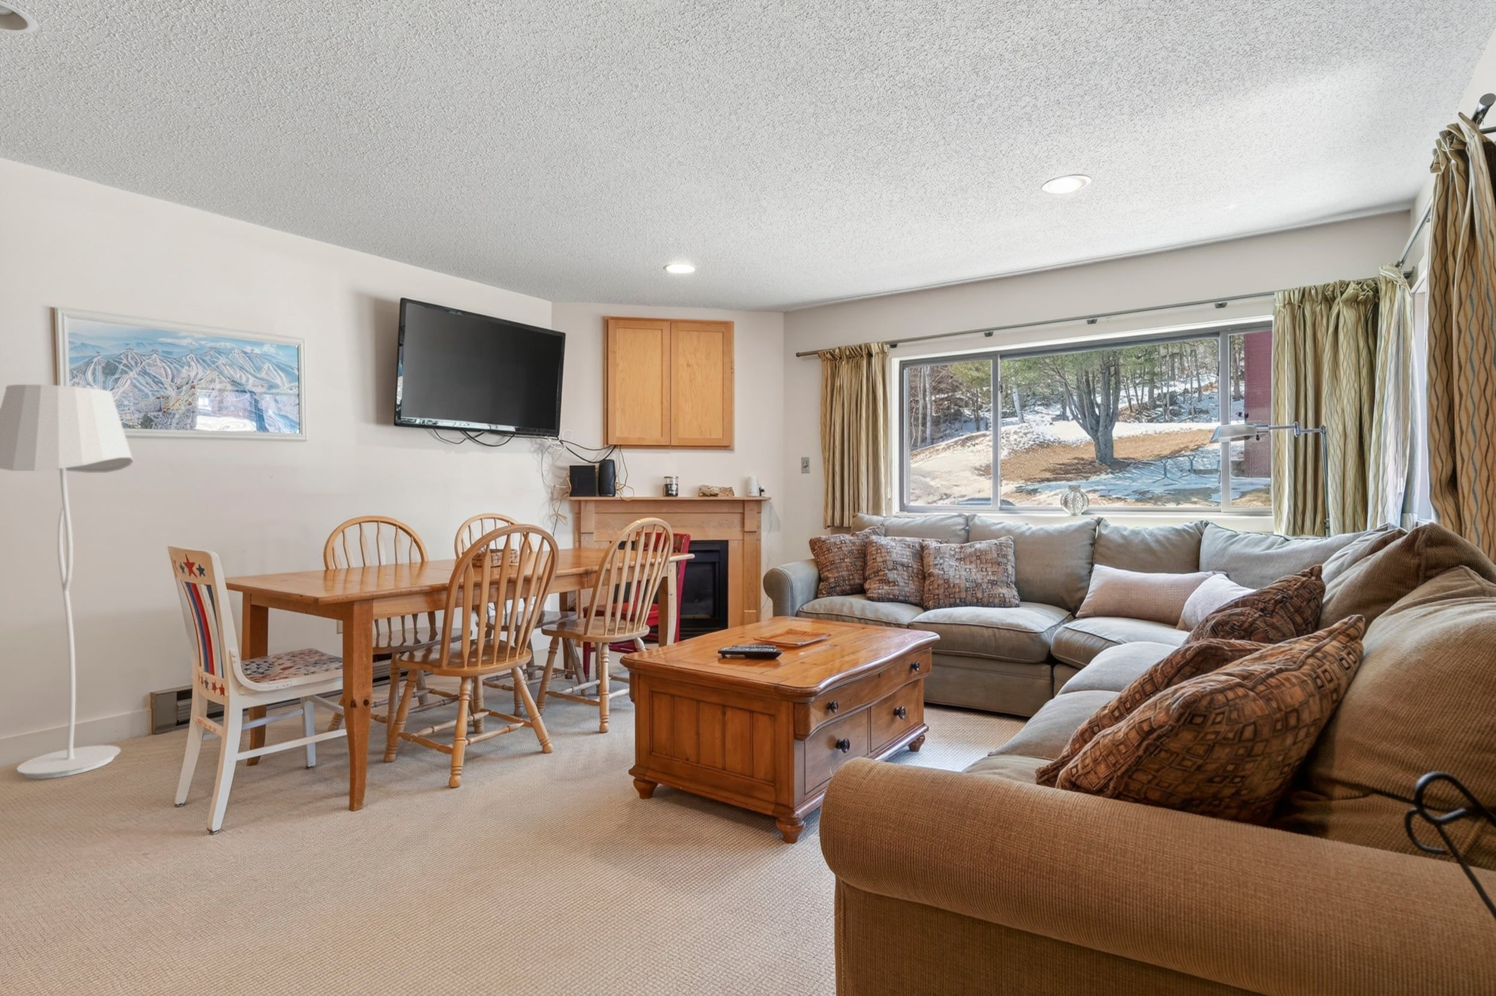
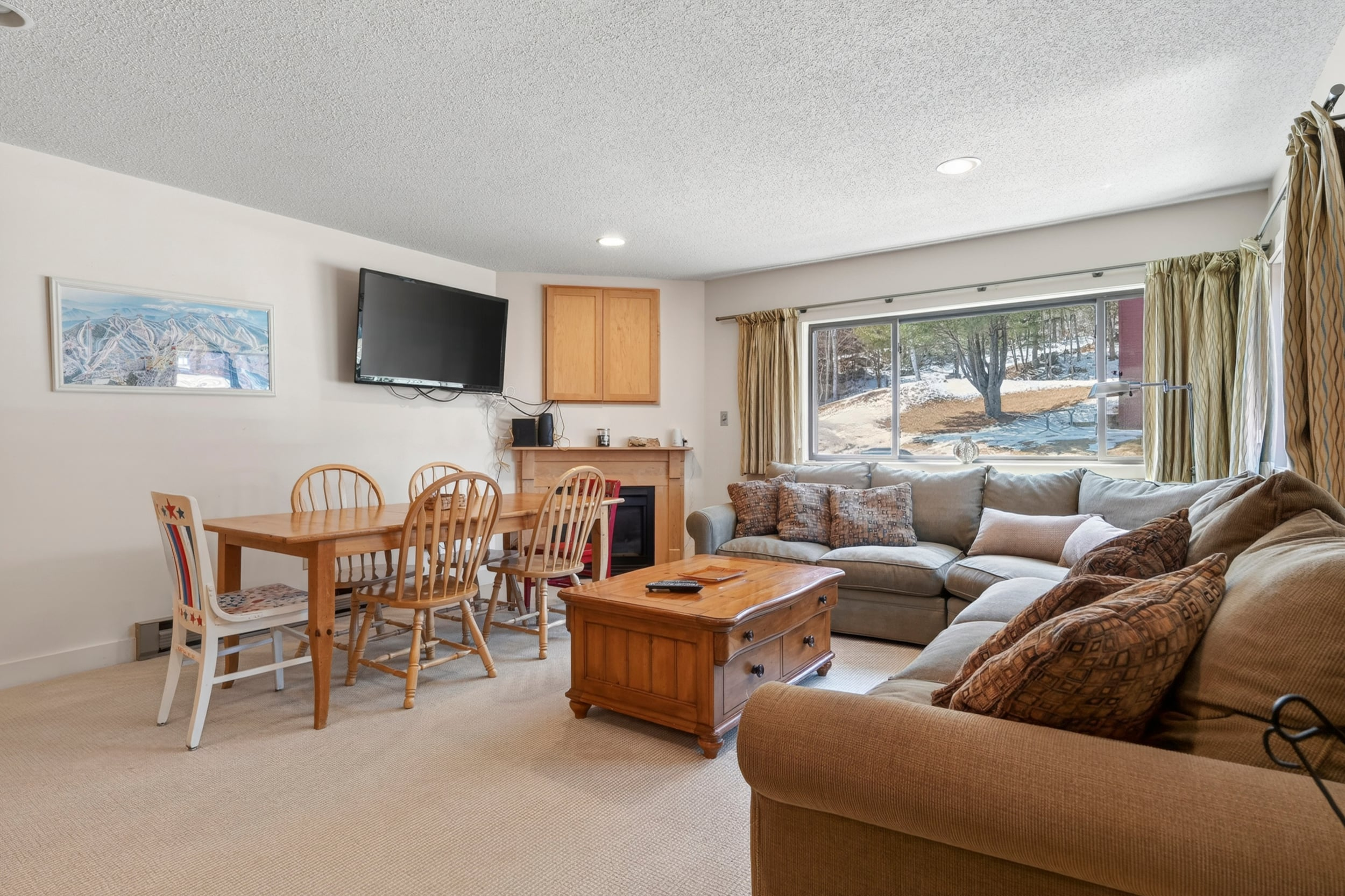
- floor lamp (66, 578)
